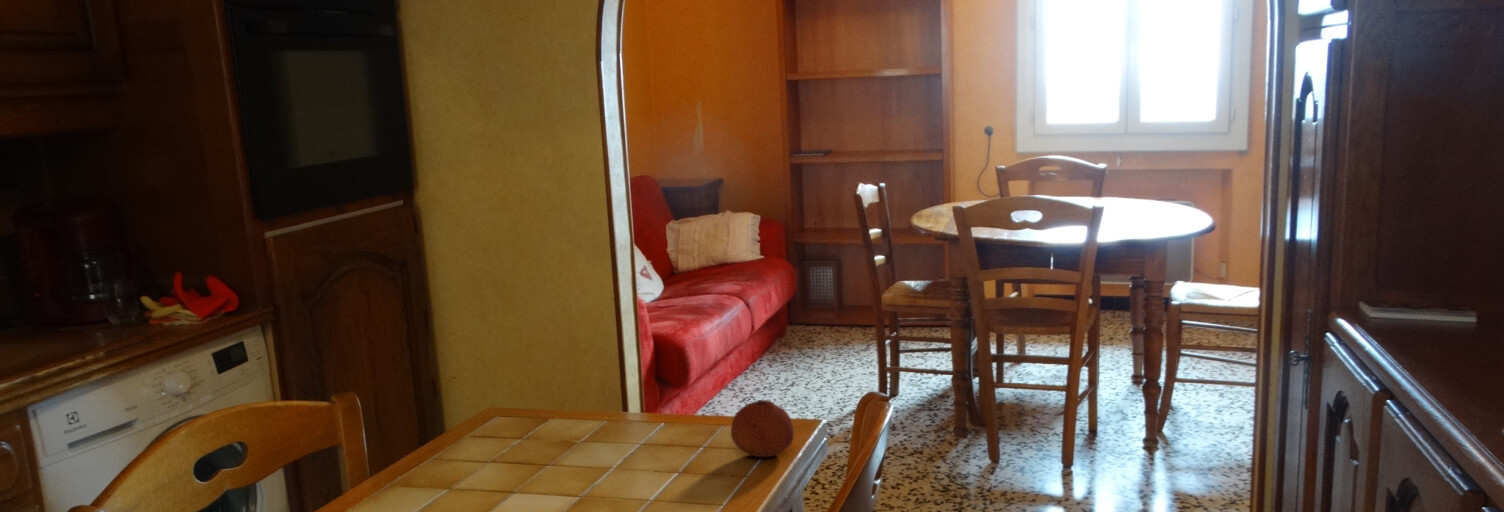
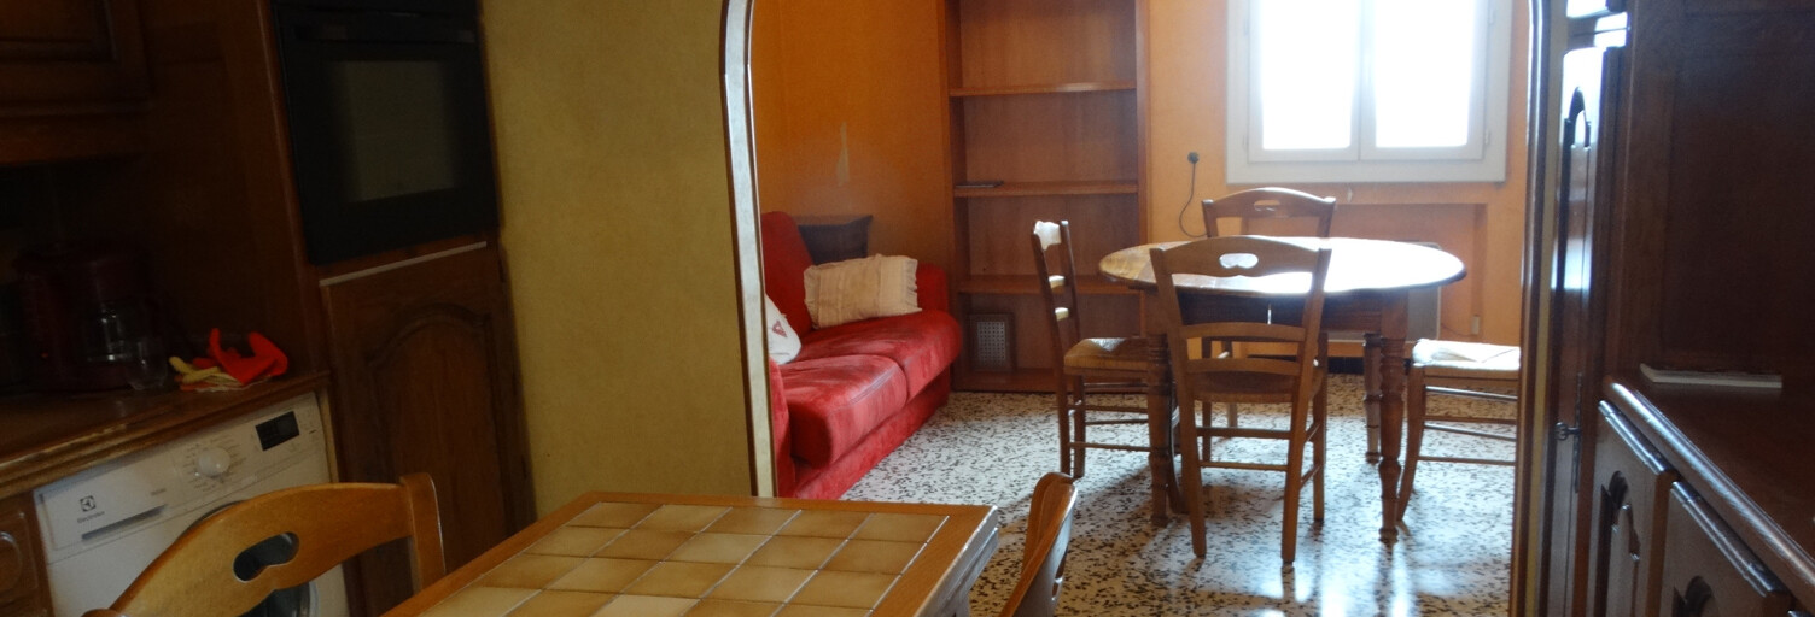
- fruit (762, 428)
